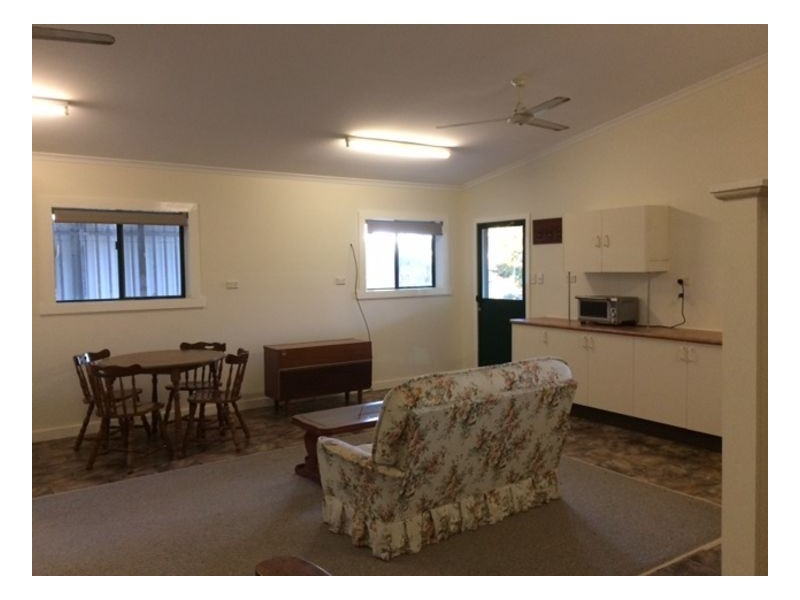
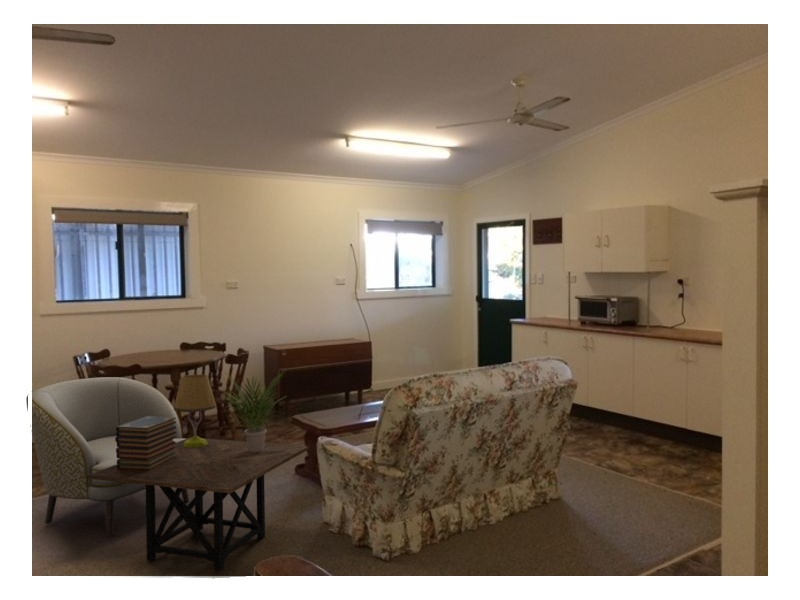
+ book stack (147, 442)
+ side table (210, 507)
+ table lamp (195, 410)
+ armchair (112, 447)
+ potted plant (253, 410)
